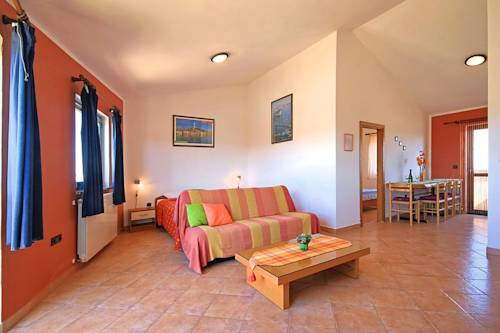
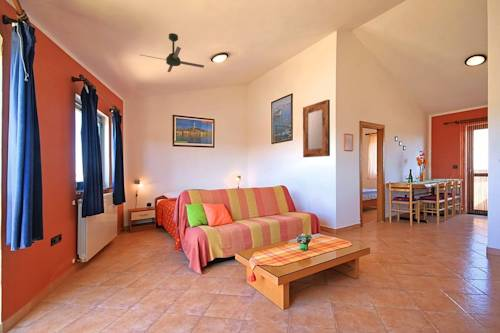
+ ceiling fan (173, 49)
+ home mirror (315, 130)
